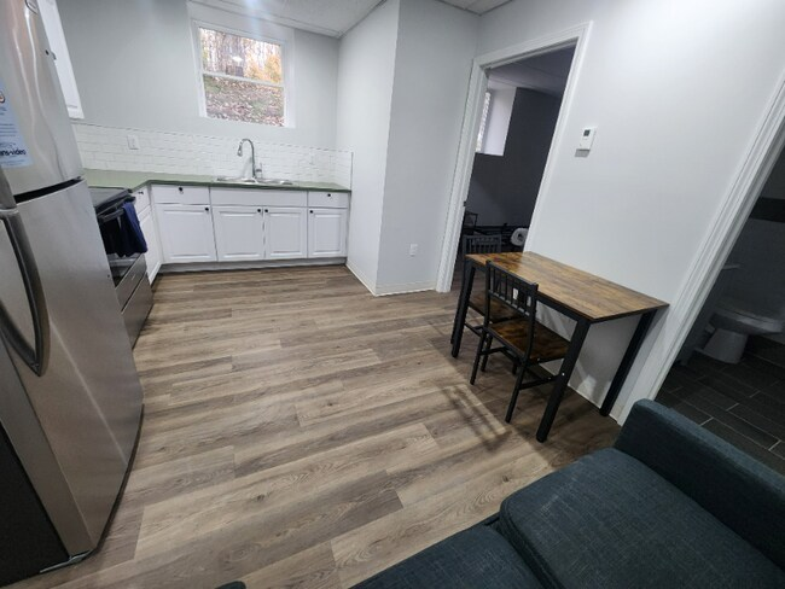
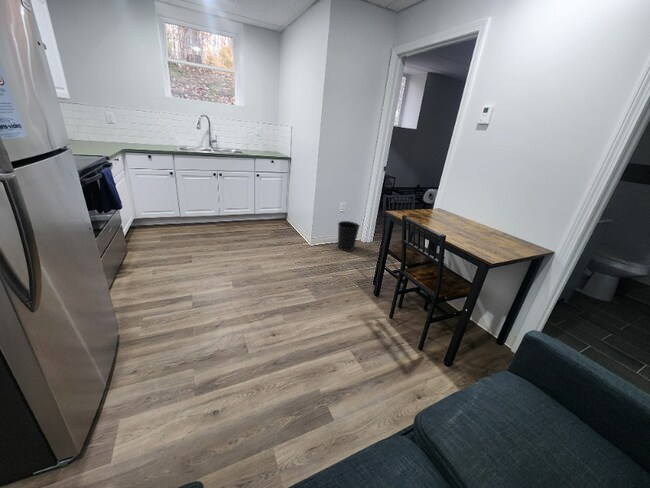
+ wastebasket (347, 236)
